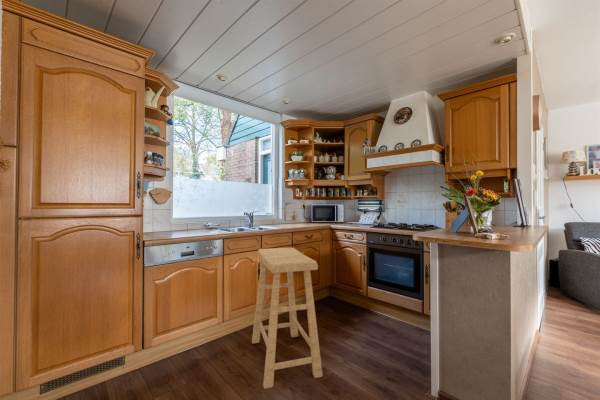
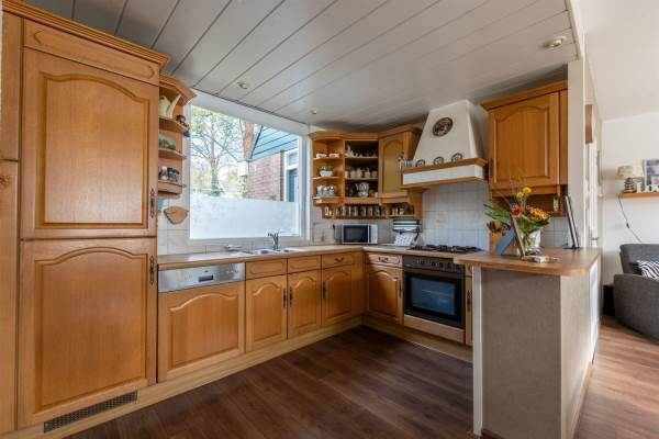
- stool (284, 306)
